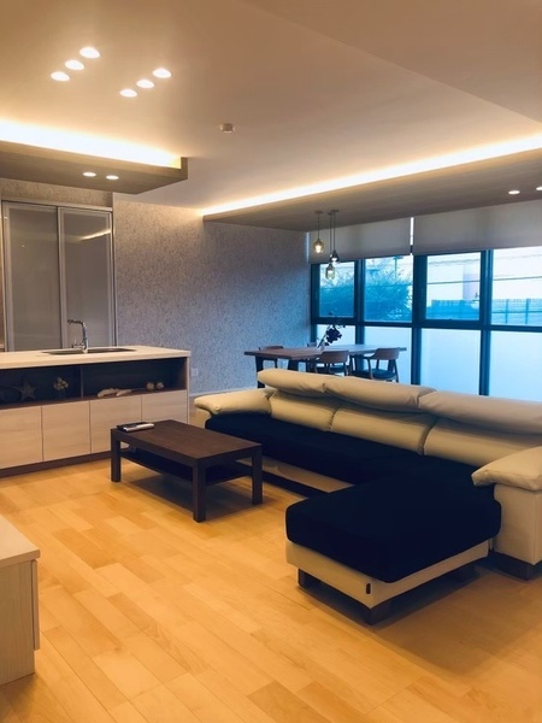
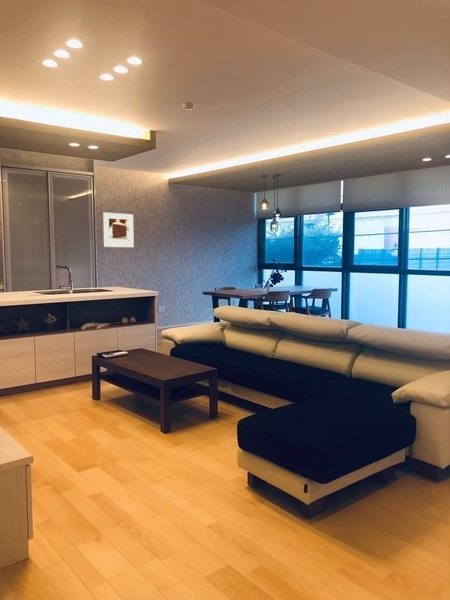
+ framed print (118, 230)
